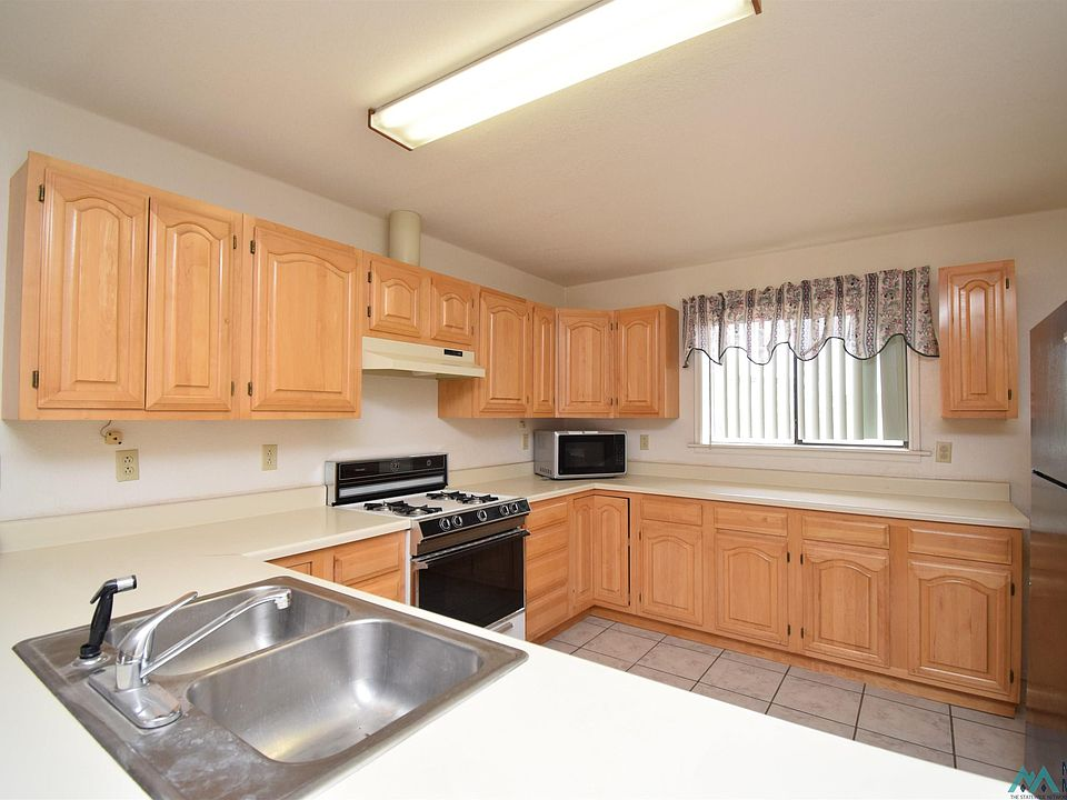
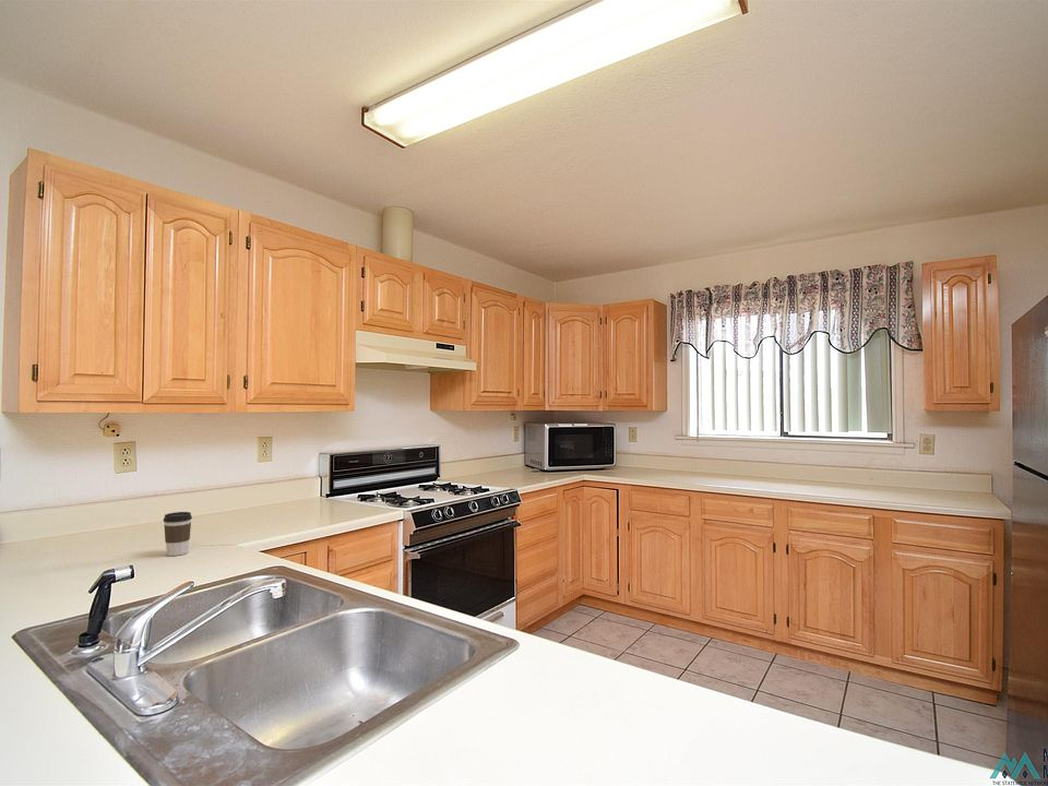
+ coffee cup (177, 533)
